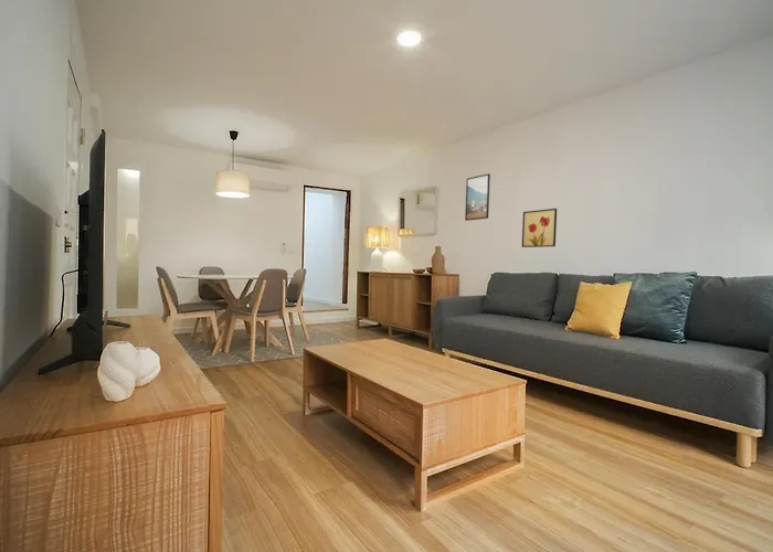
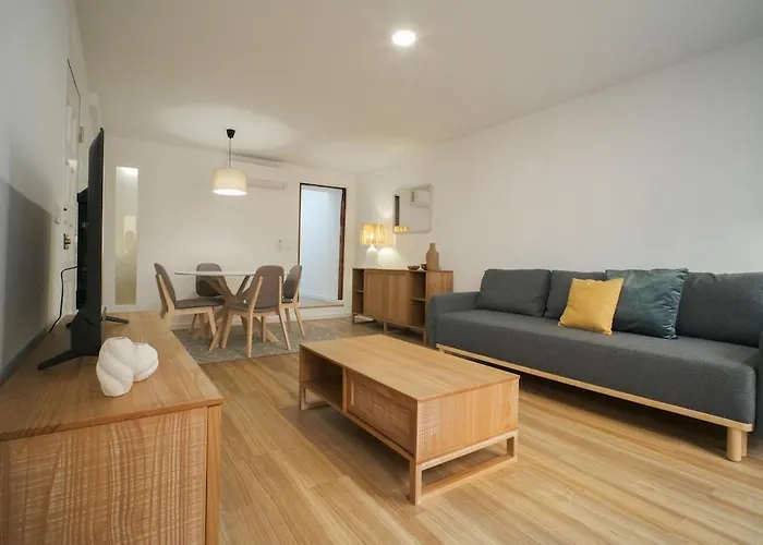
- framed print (477, 198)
- wall art (539, 229)
